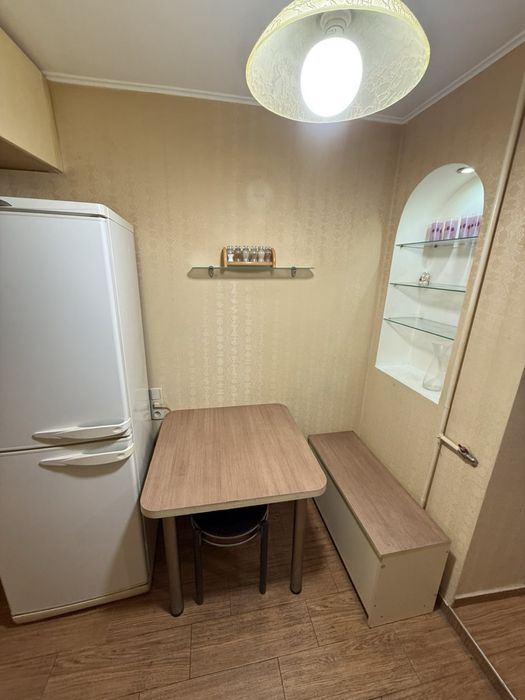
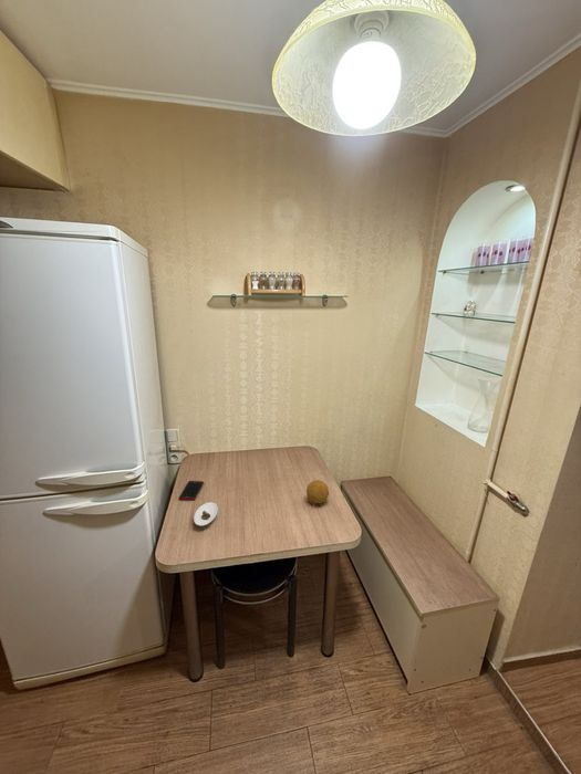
+ saucer (206, 515)
+ cell phone (191, 490)
+ fruit (318, 491)
